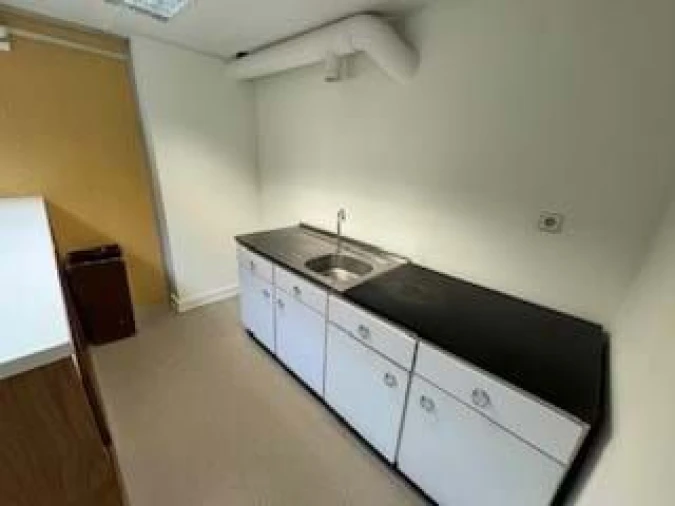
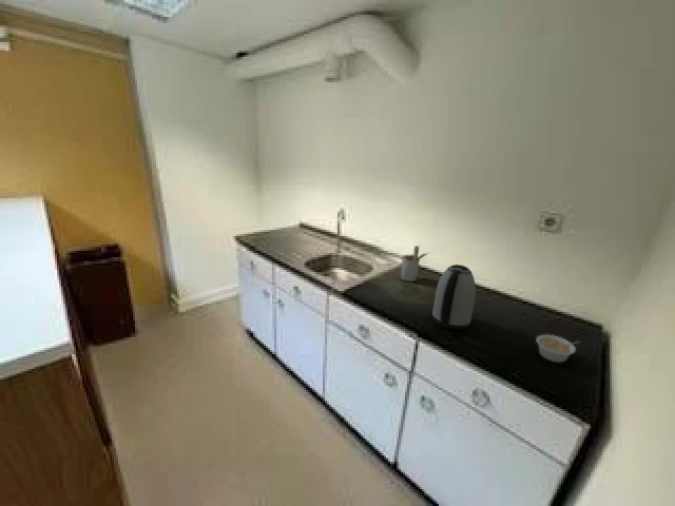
+ utensil holder (414, 264)
+ legume (554, 348)
+ kettle (453, 296)
